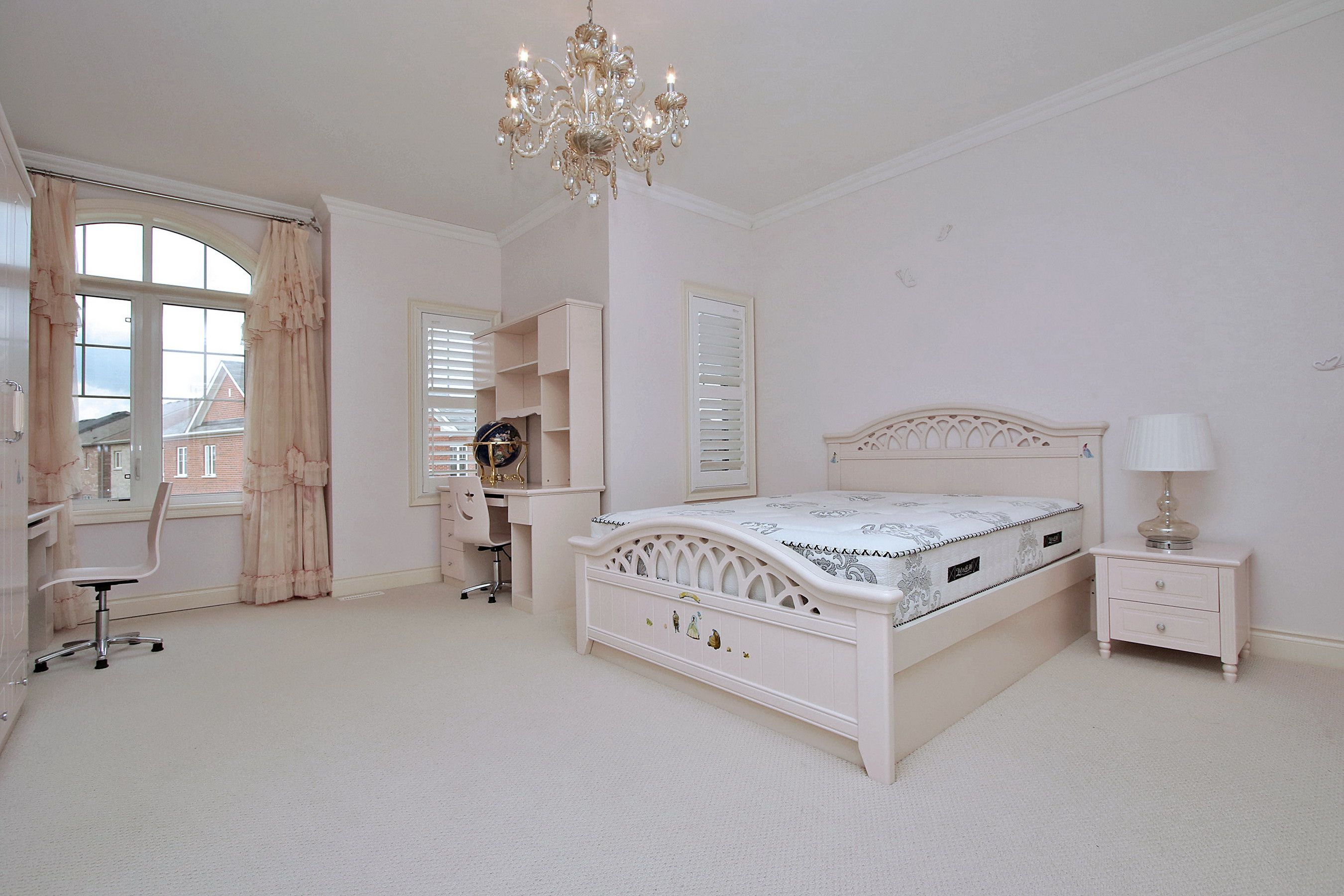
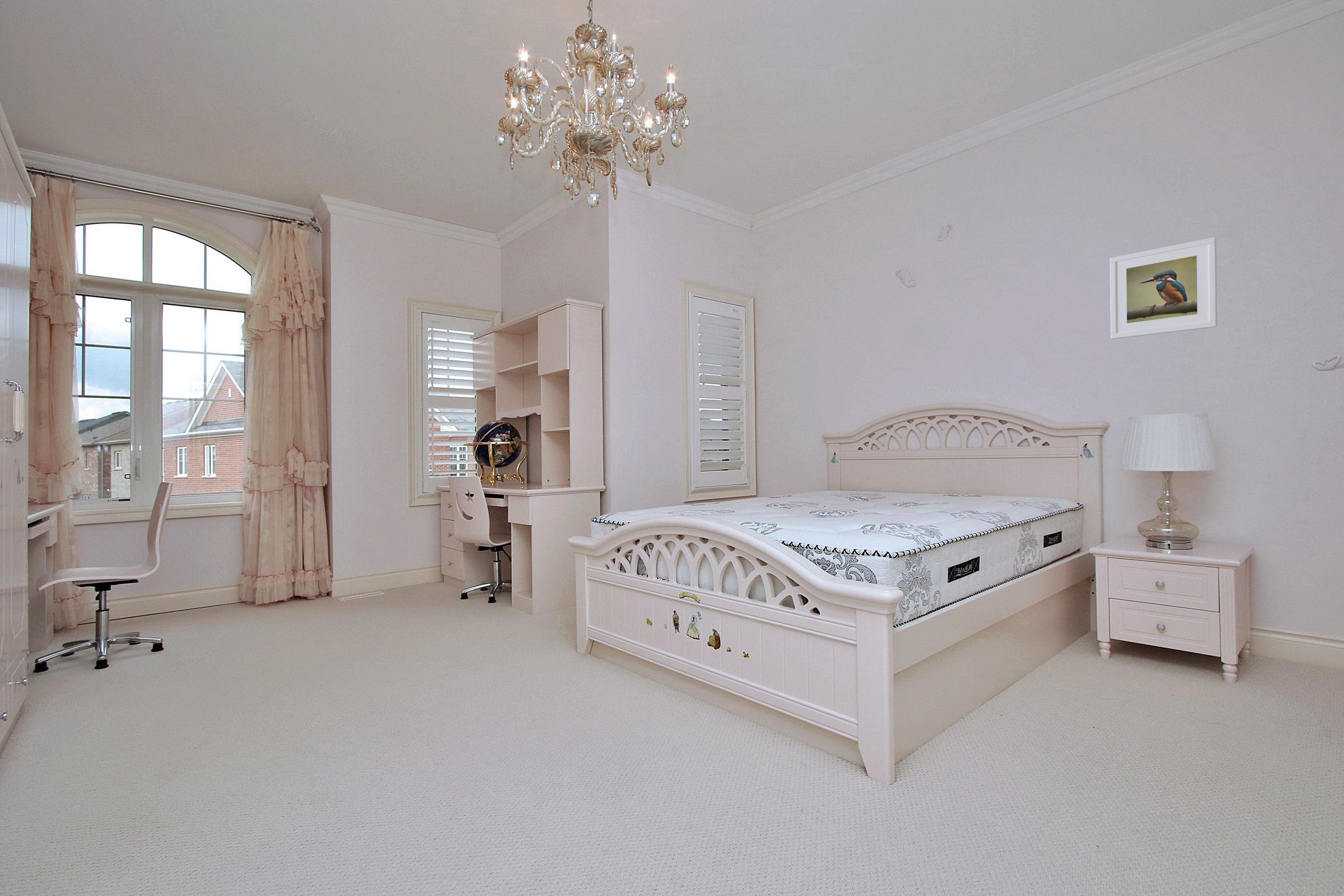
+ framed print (1161, 291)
